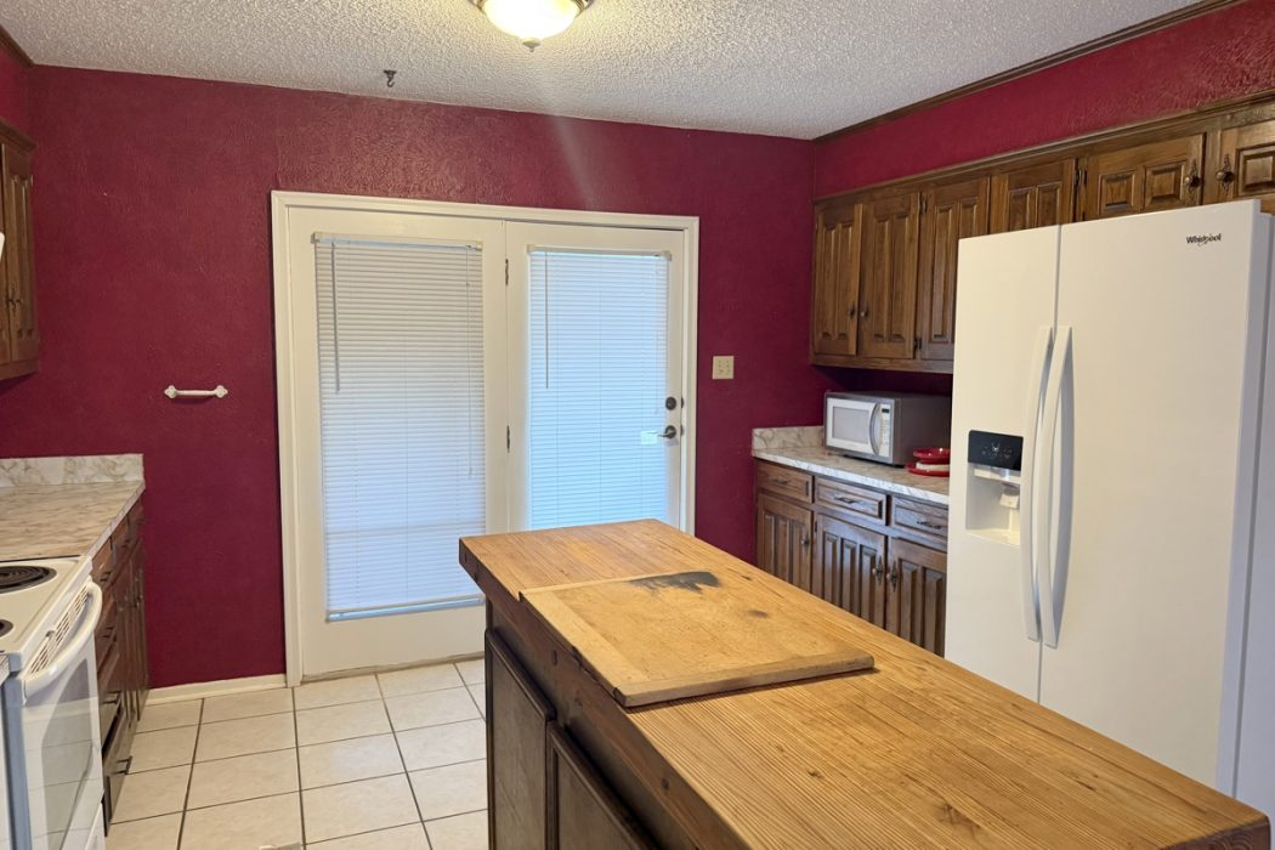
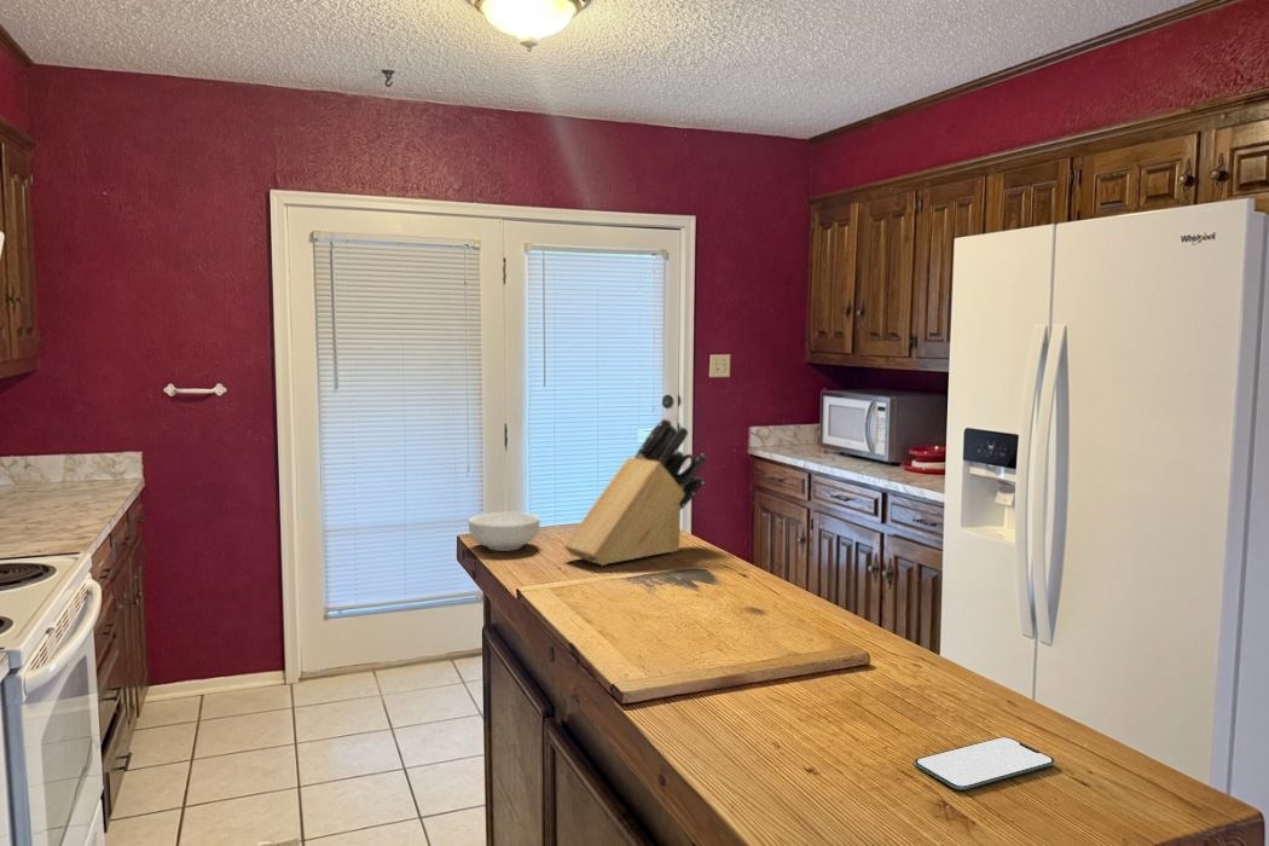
+ knife block (638, 487)
+ cereal bowl (504, 532)
+ smartphone (984, 761)
